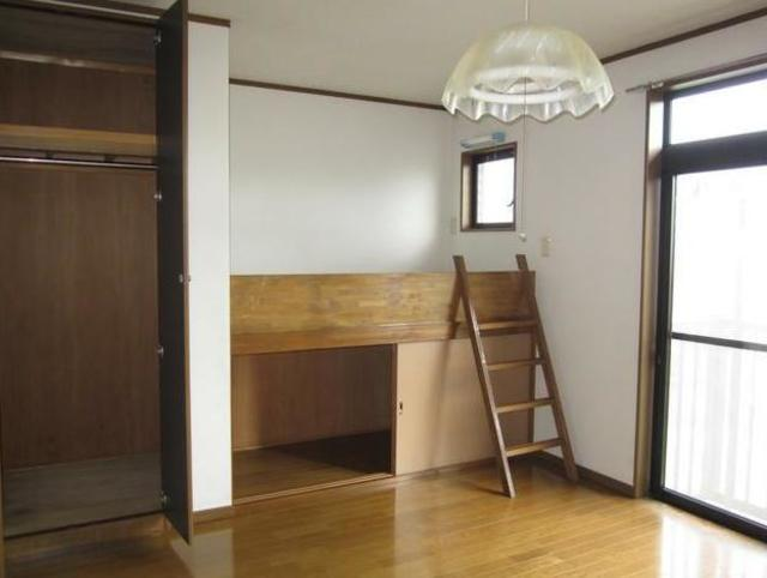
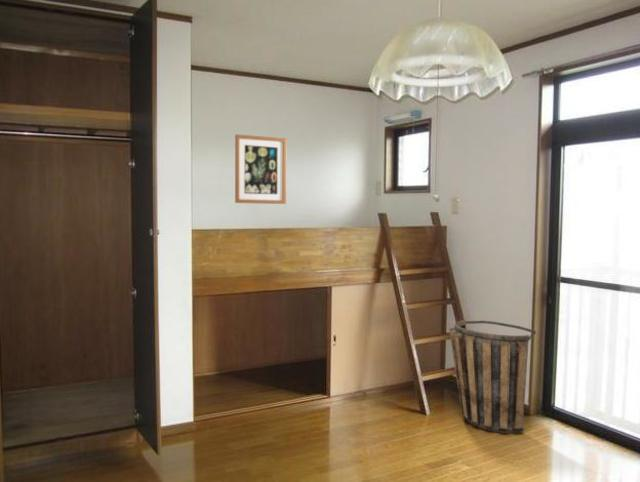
+ basket (488, 372)
+ wall art (261, 170)
